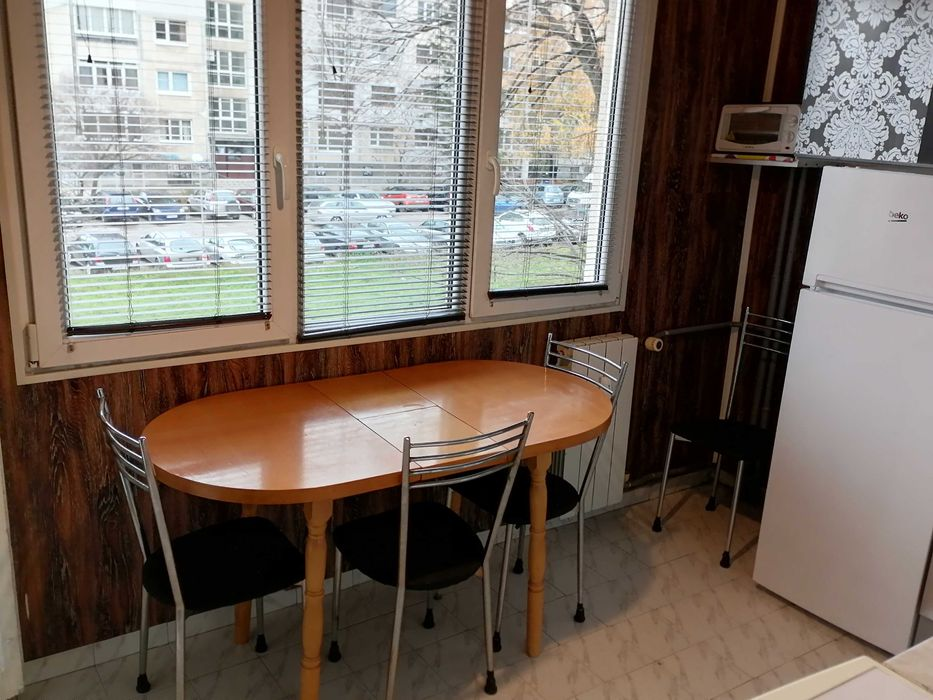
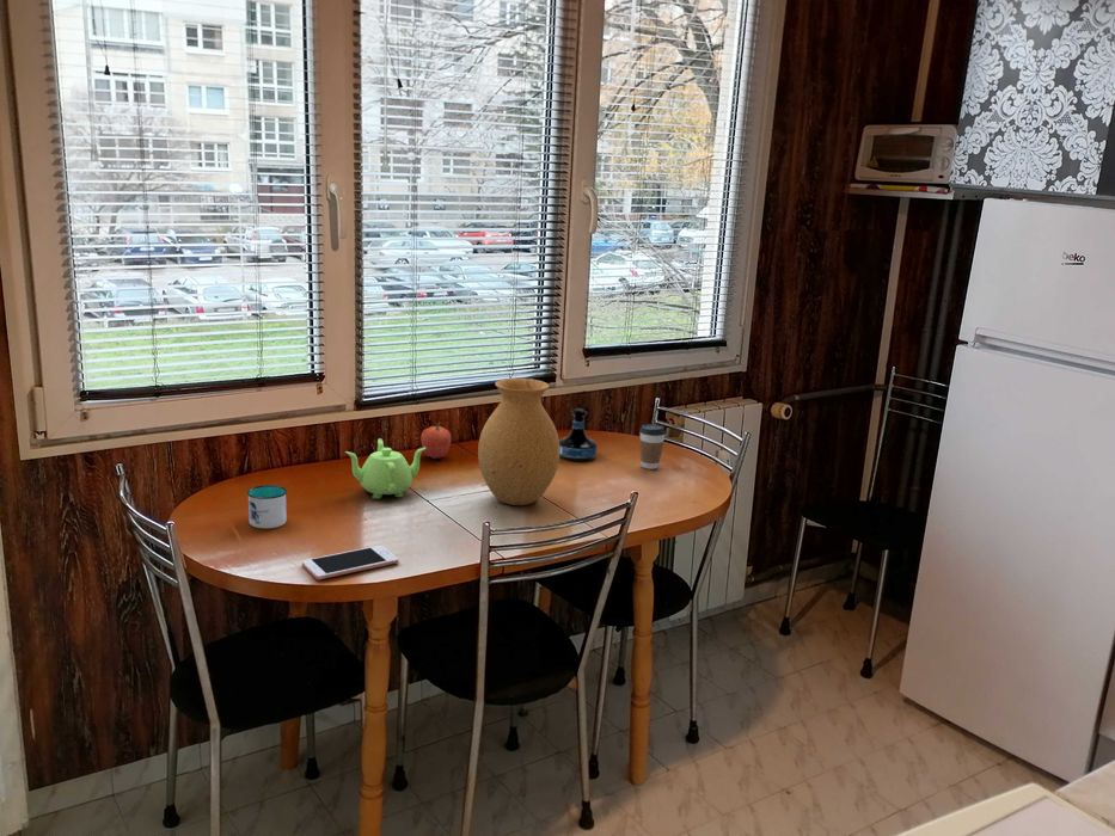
+ mug (265, 505)
+ coffee cup (651, 445)
+ apple (435, 439)
+ tequila bottle (577, 432)
+ cell phone (350, 561)
+ vase (519, 443)
+ teapot (385, 469)
